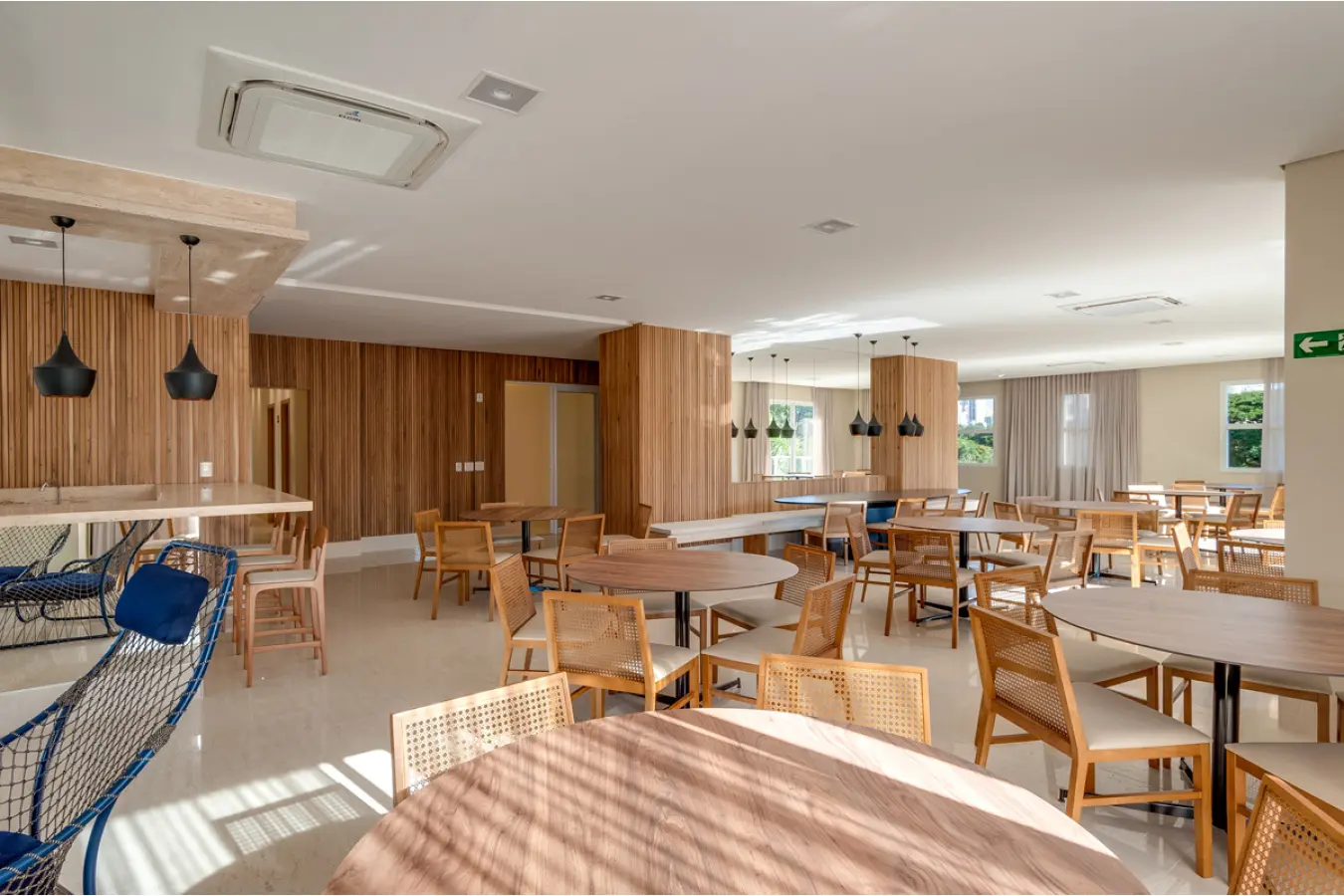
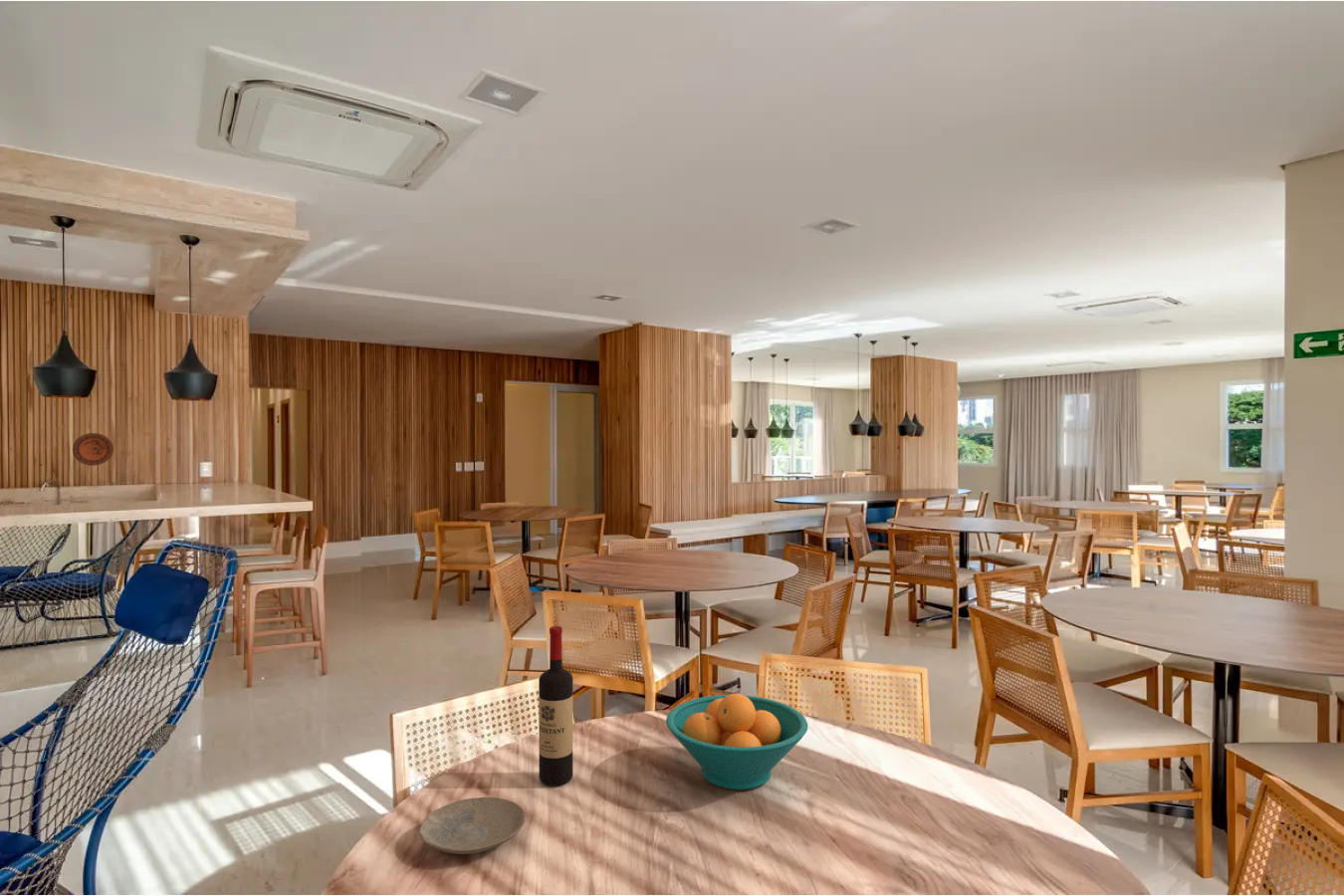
+ wine bottle (556, 703)
+ decorative plate (93, 449)
+ plate (473, 829)
+ fruit bowl (736, 734)
